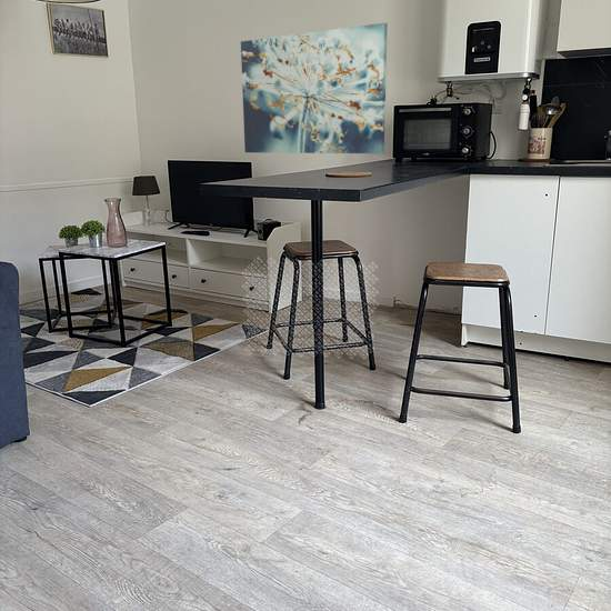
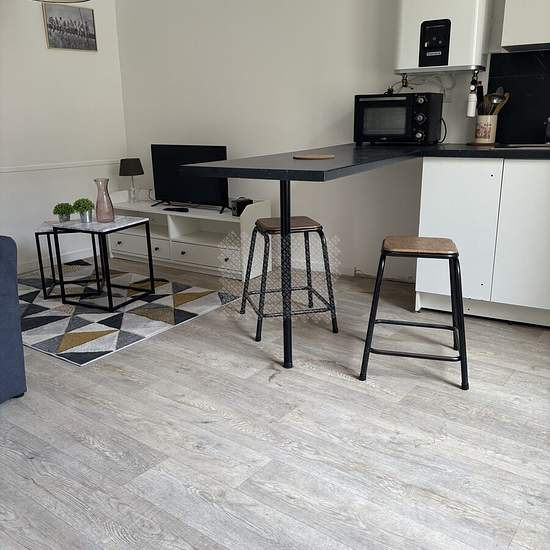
- wall art (309, 94)
